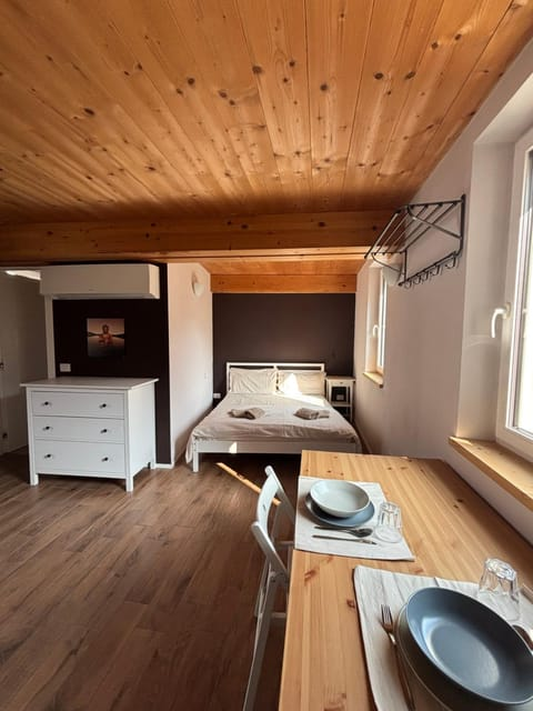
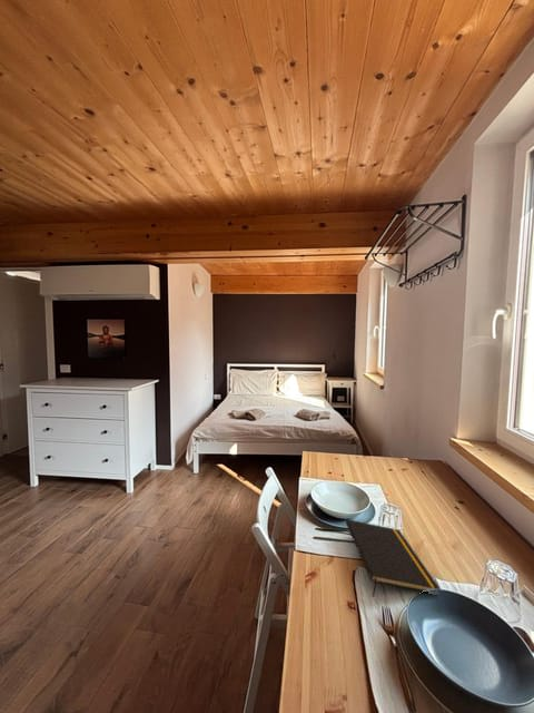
+ notepad (386, 551)
